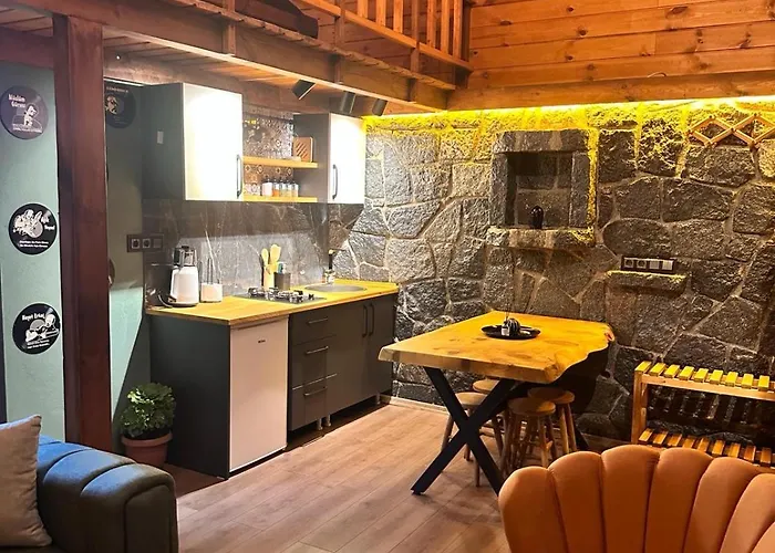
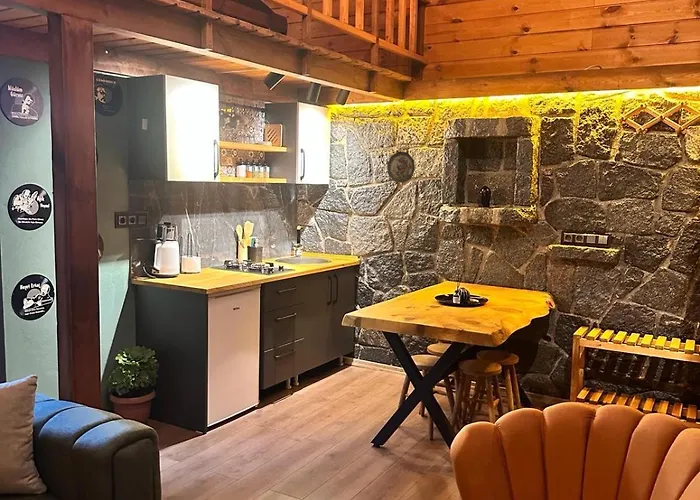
+ decorative plate (401, 167)
